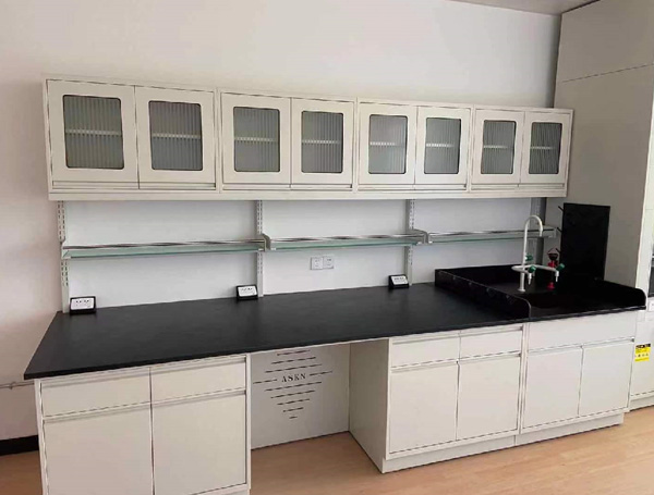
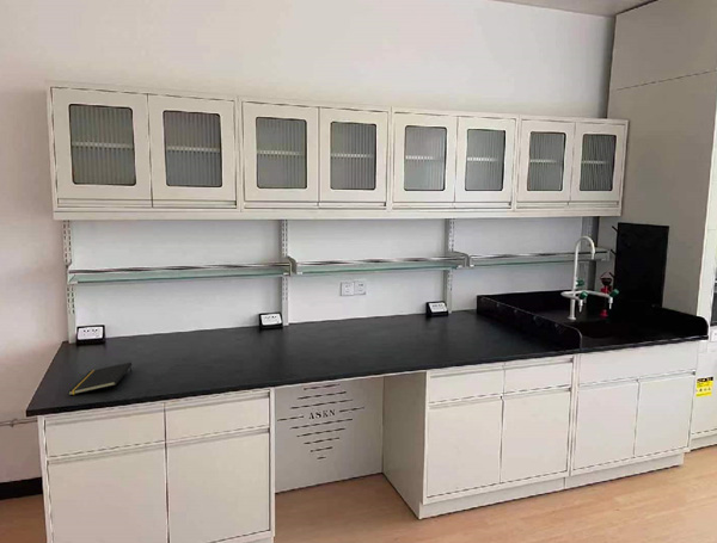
+ notepad (102, 377)
